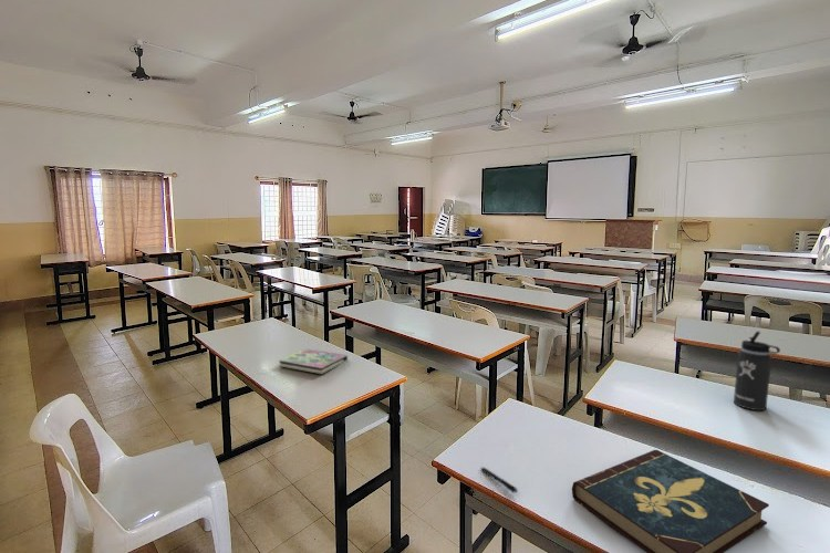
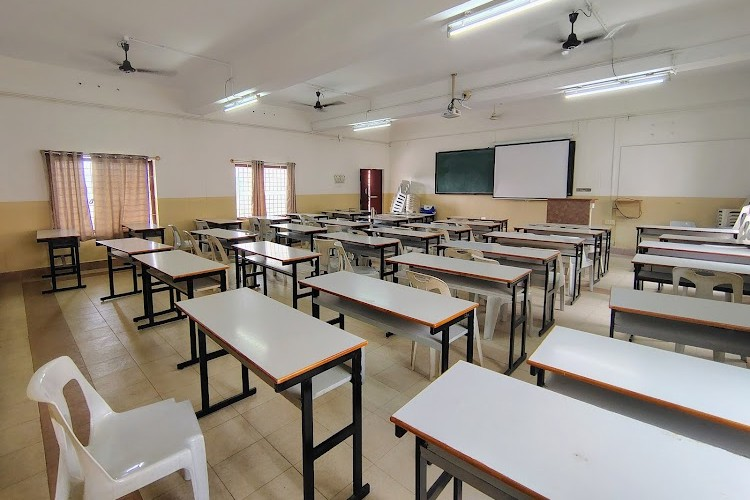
- book (665, 500)
- book (313, 359)
- pen (497, 478)
- thermos bottle (756, 369)
